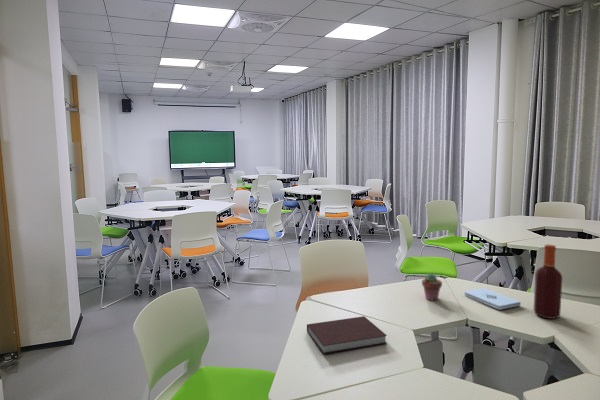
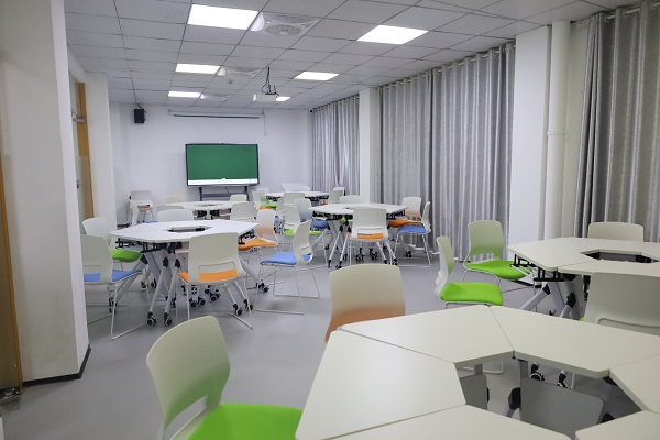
- notebook (345, 333)
- potted succulent (431, 285)
- notepad (490, 298)
- bottle (548, 280)
